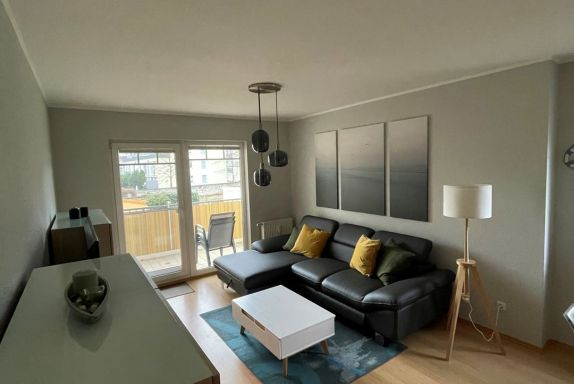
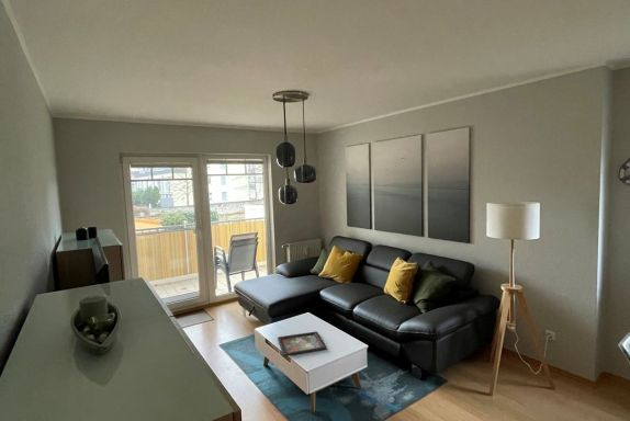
+ decorative tray (301, 342)
